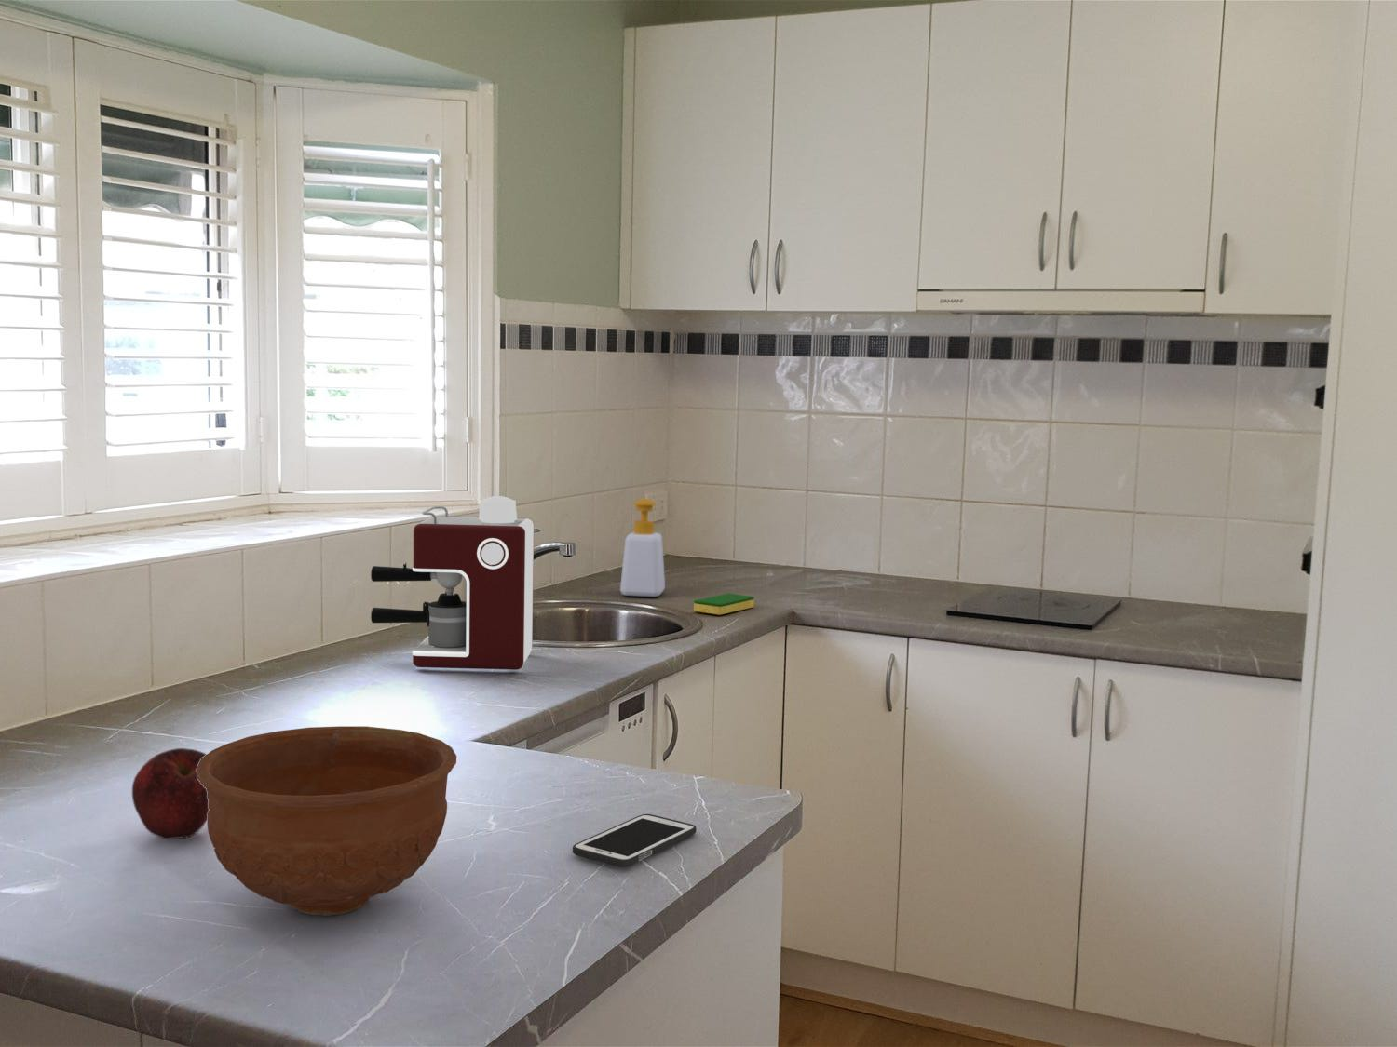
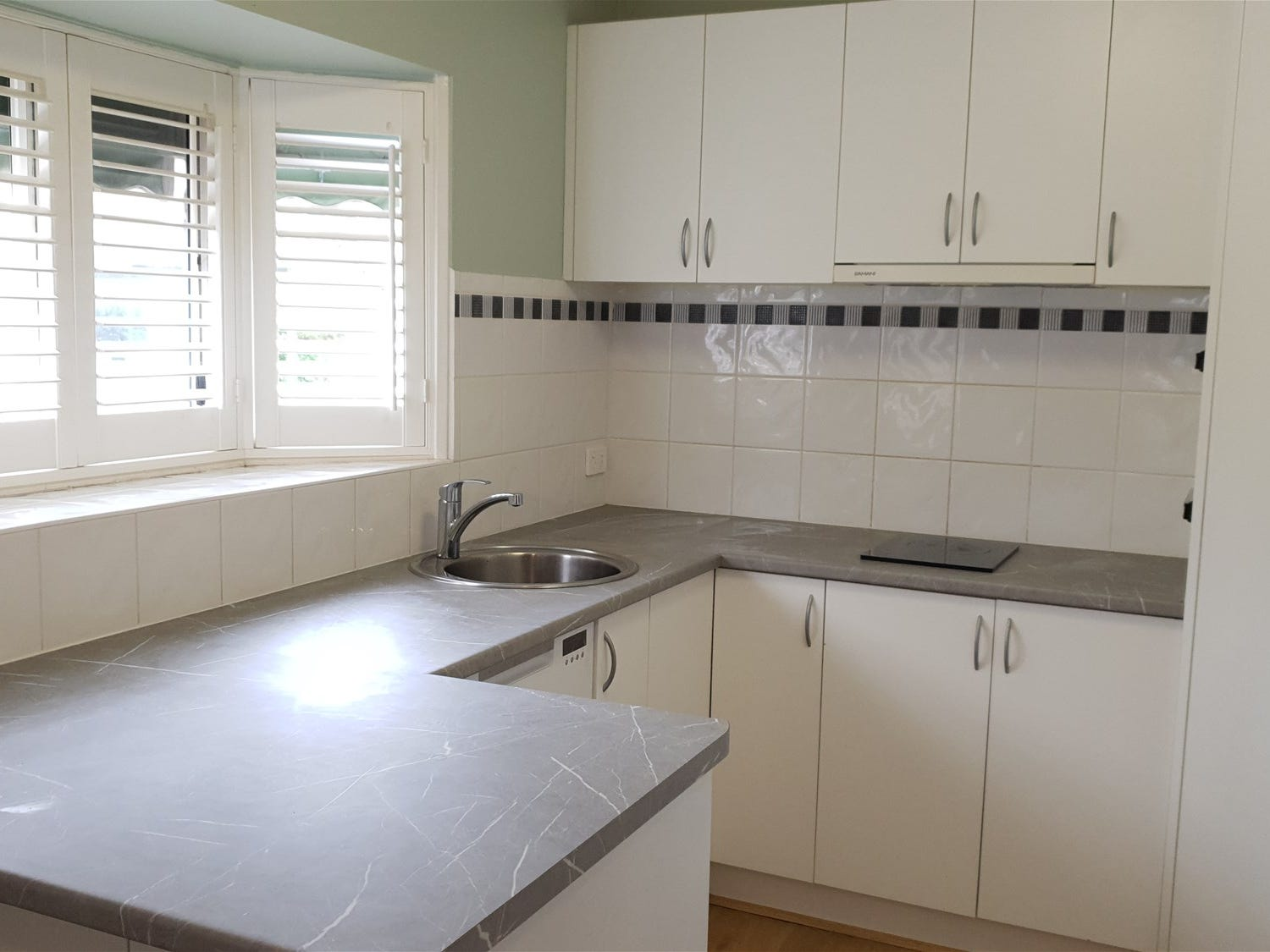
- apple (177, 794)
- bowl (330, 828)
- cell phone (635, 839)
- soap bottle (645, 545)
- dish sponge (724, 603)
- coffee maker (450, 578)
